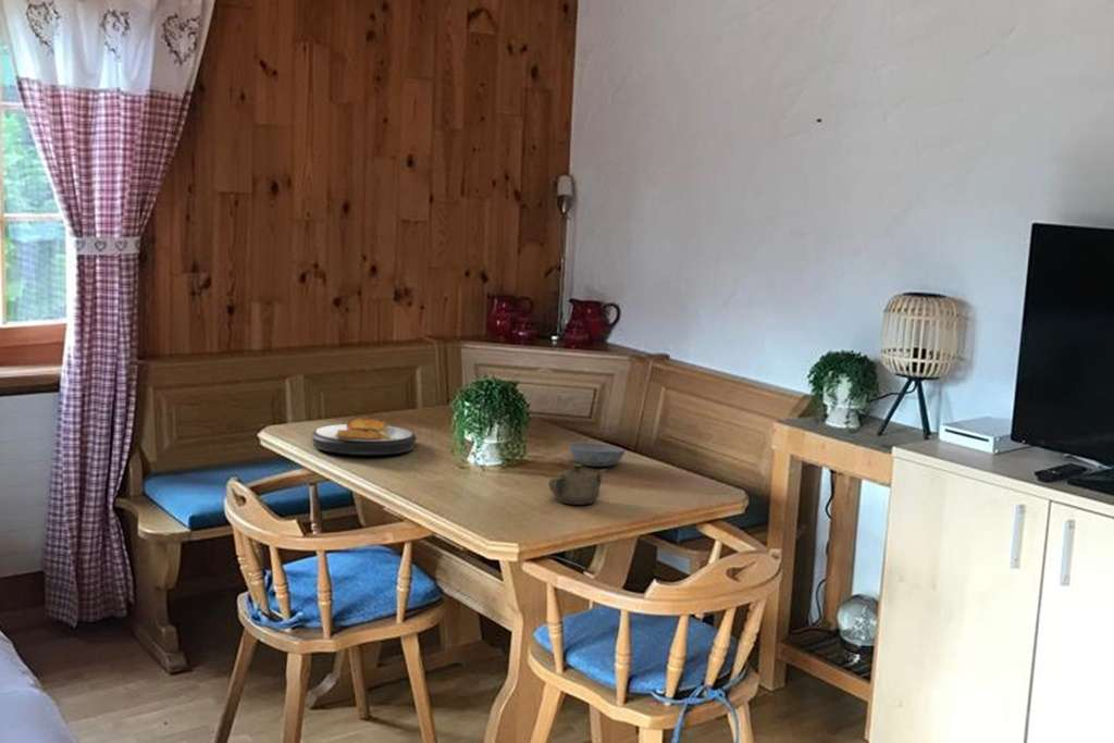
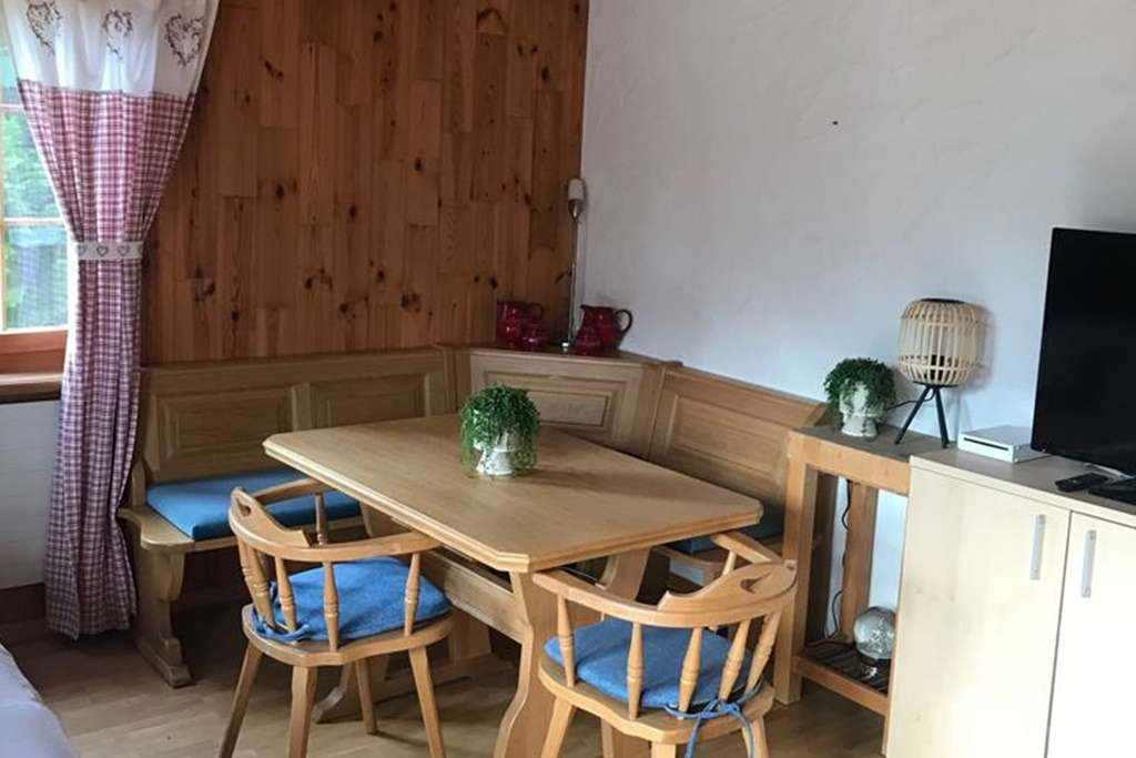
- teapot (578, 482)
- plate (363, 434)
- bowl (596, 455)
